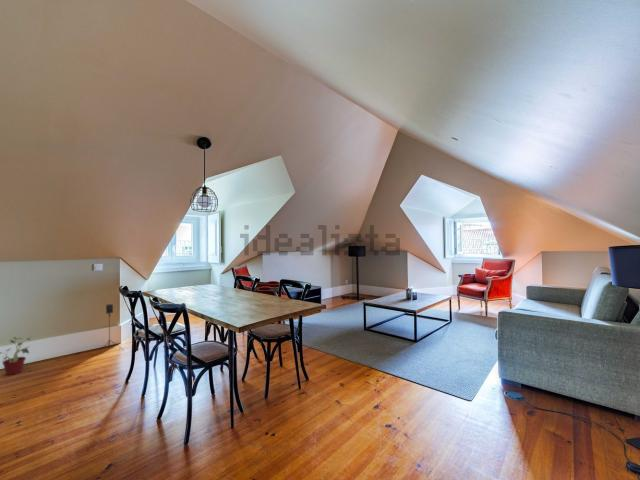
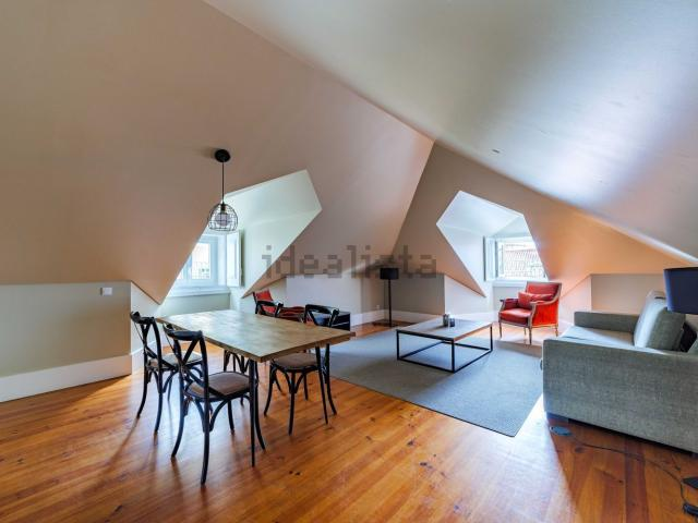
- potted plant (16, 353)
- speaker (109, 327)
